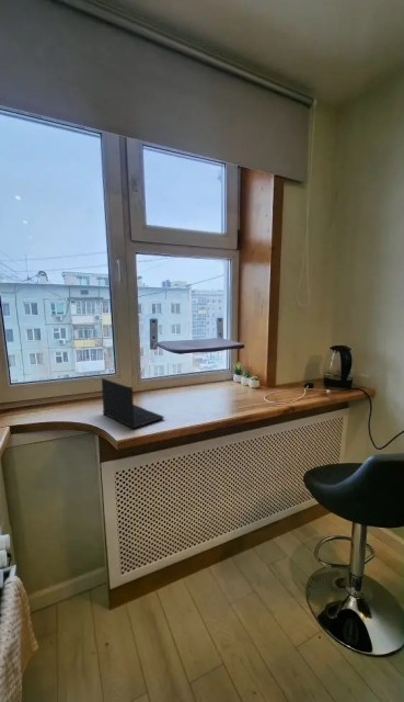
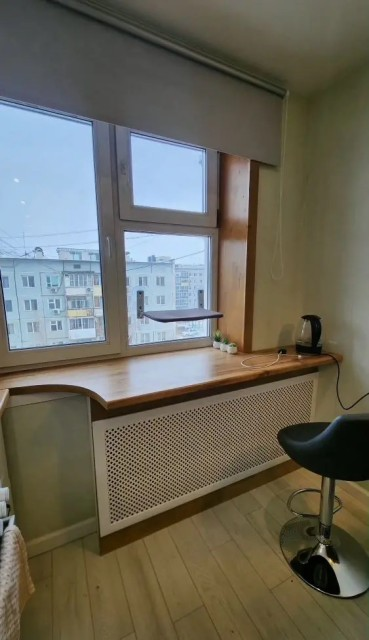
- laptop (131, 398)
